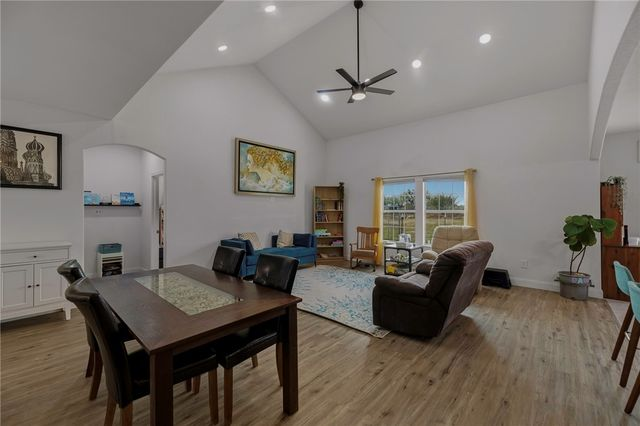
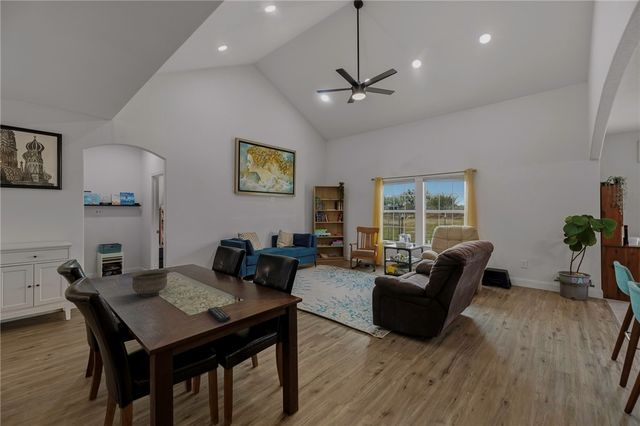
+ remote control (218, 314)
+ bowl (150, 283)
